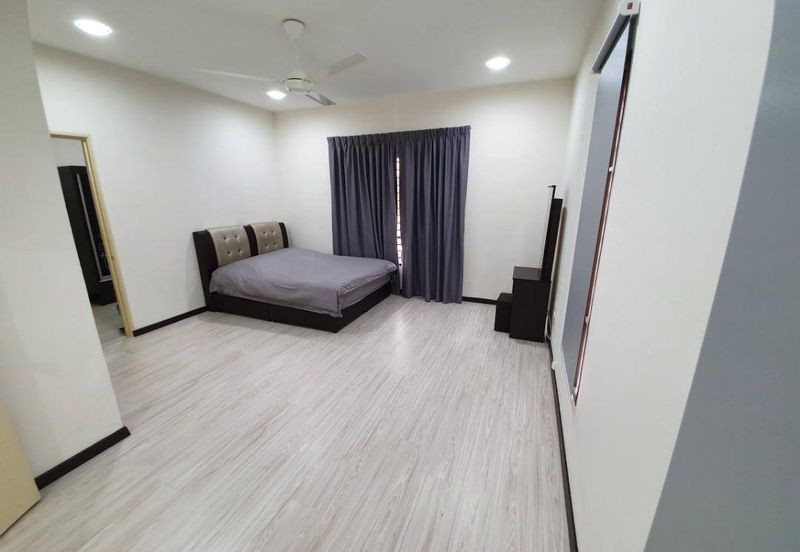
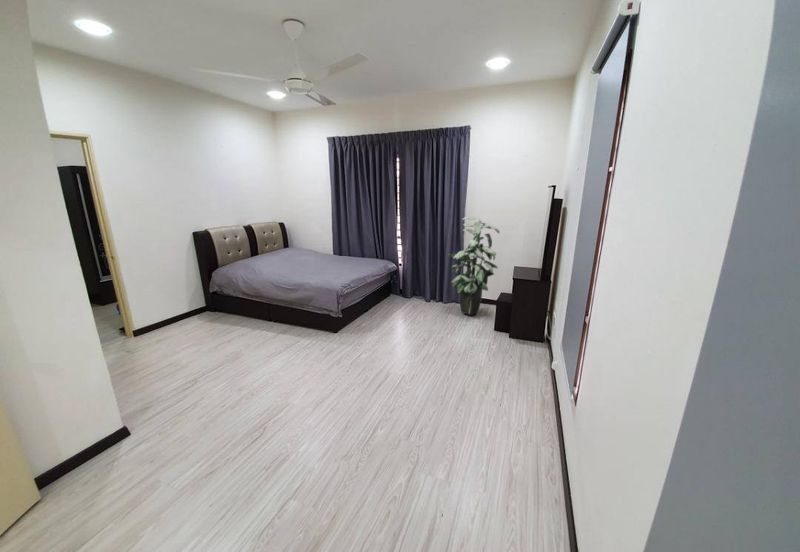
+ indoor plant (471, 266)
